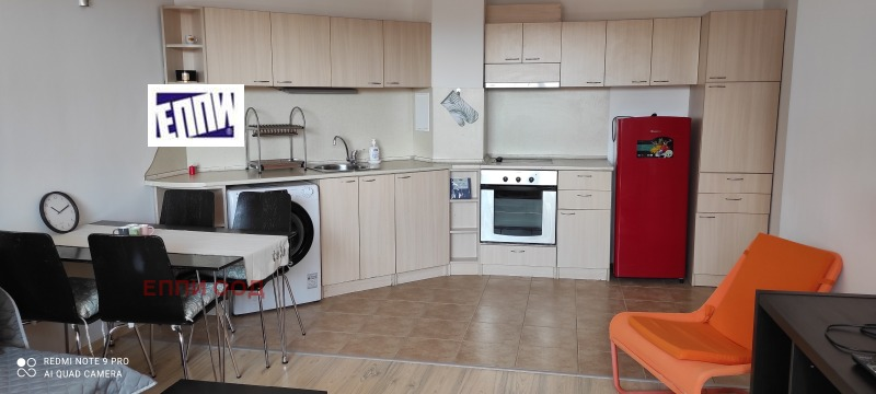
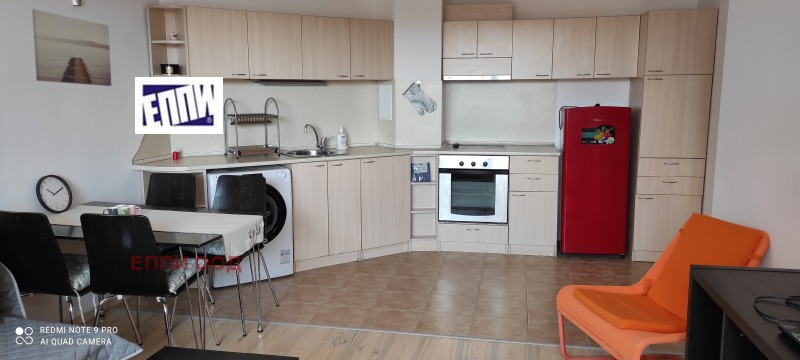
+ wall art (75, 51)
